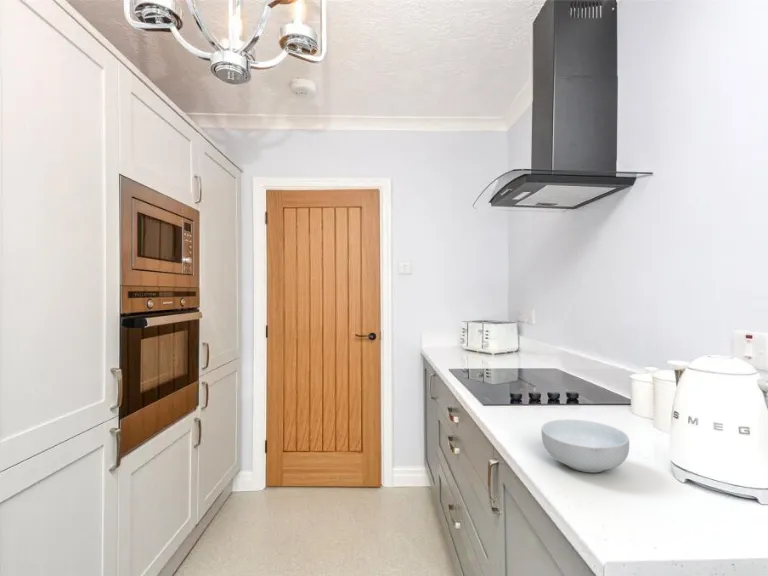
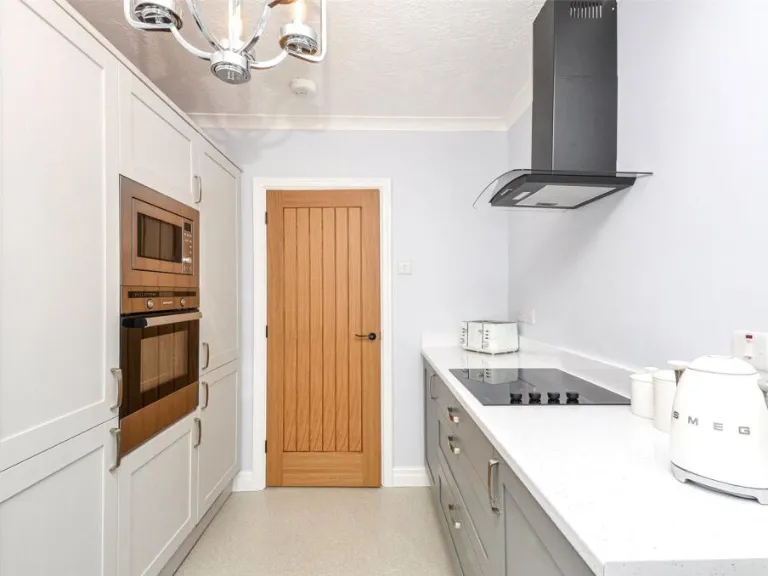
- cereal bowl (583, 447)
